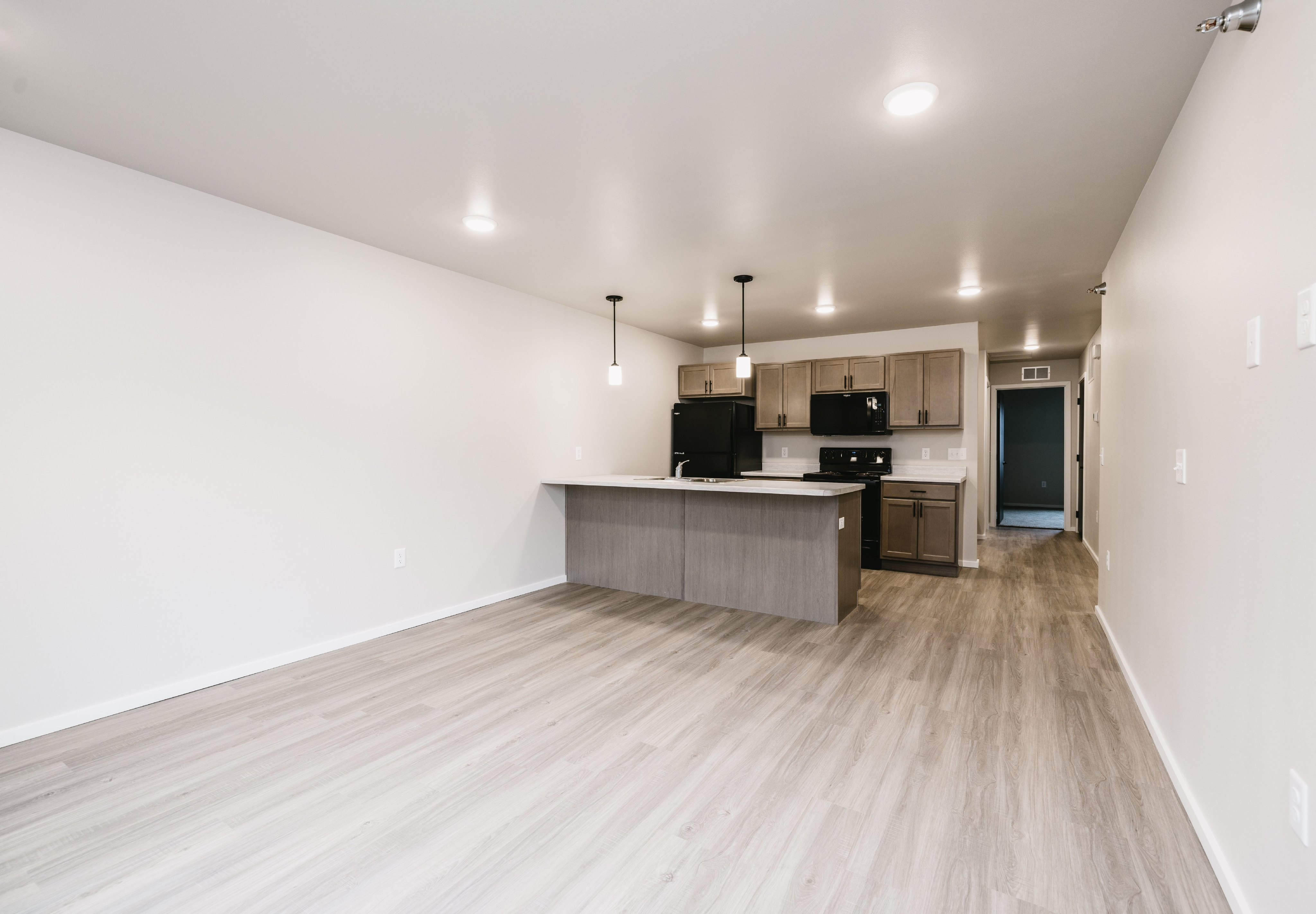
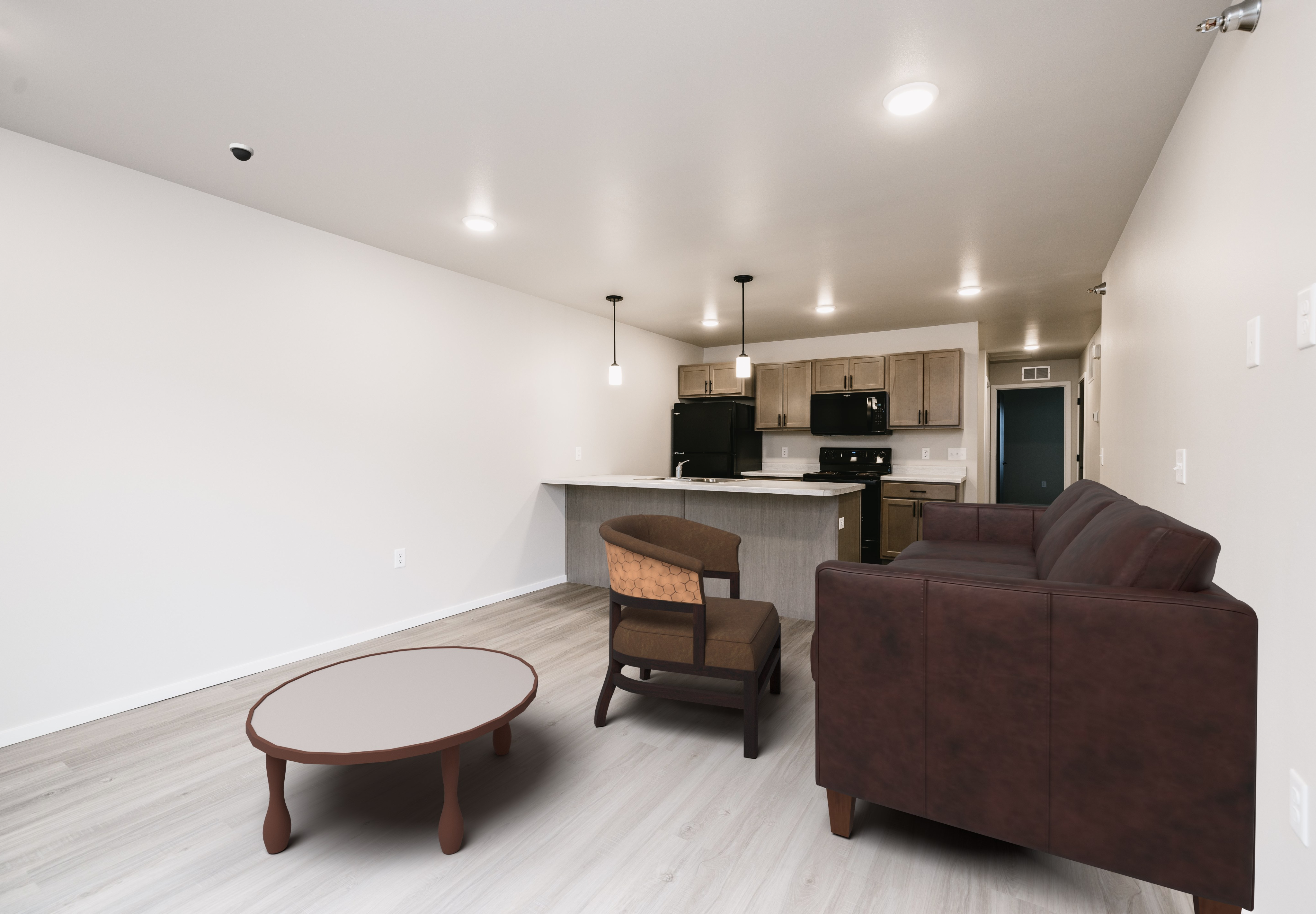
+ sofa (1000, 603)
+ armchair (687, 615)
+ dome security camera (242, 154)
+ coffee table (405, 741)
